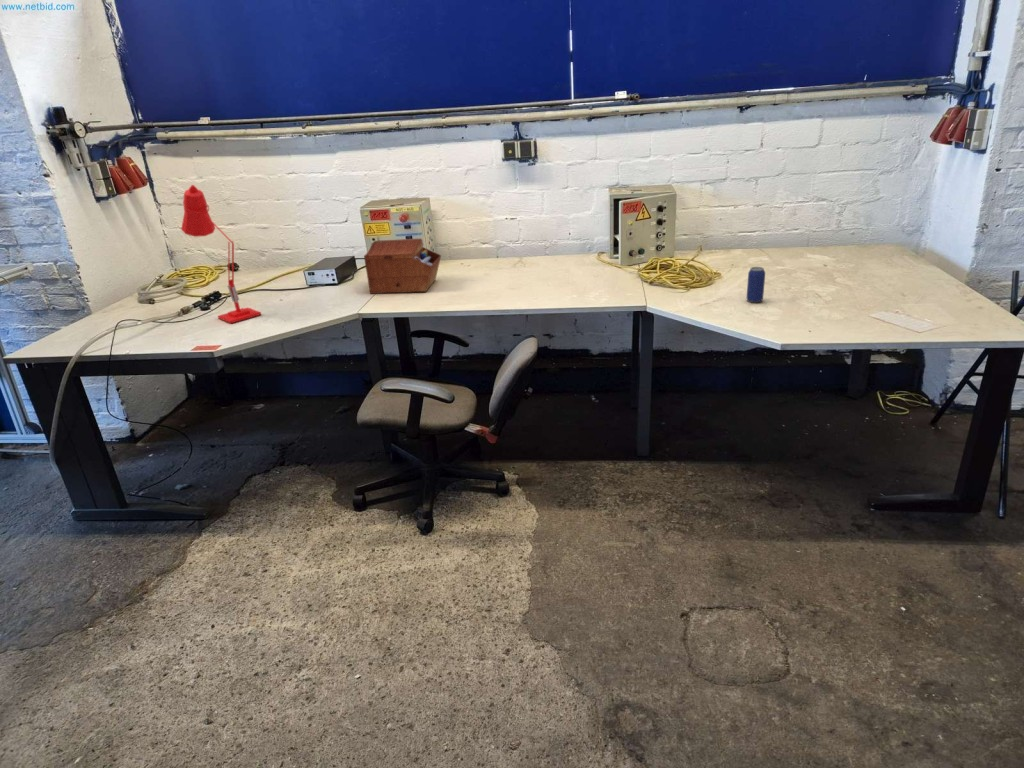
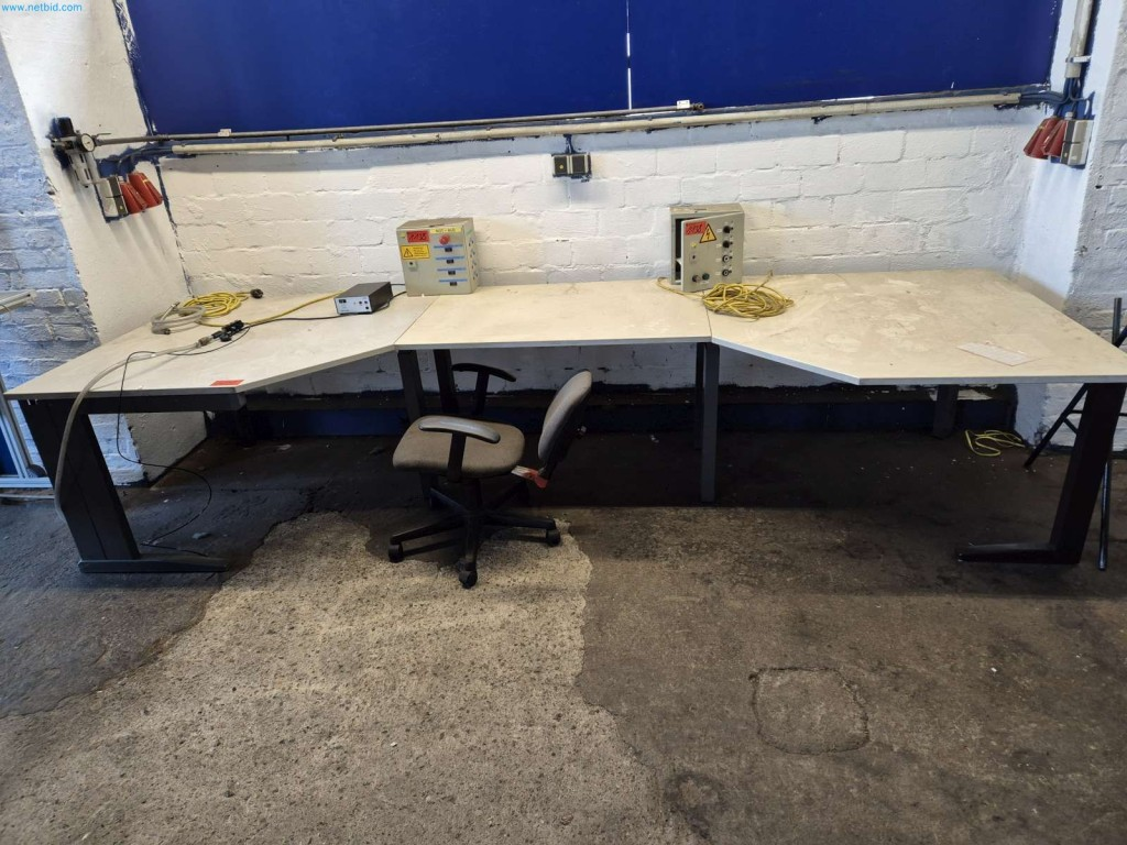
- beverage can (755, 284)
- sewing box (404, 265)
- desk lamp (228, 252)
